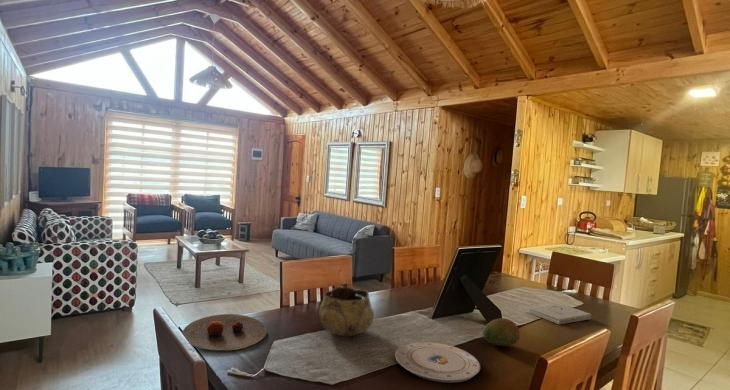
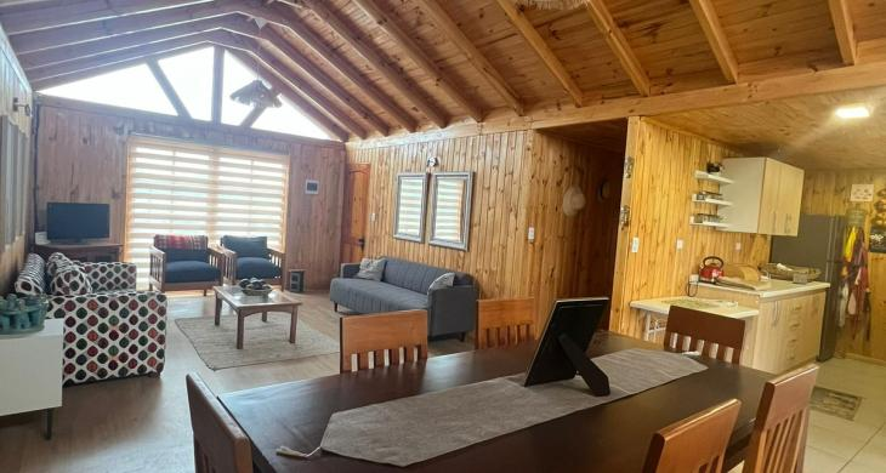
- decorative bowl (345, 312)
- plate (225, 327)
- book (558, 313)
- plate (436, 361)
- fruit (500, 332)
